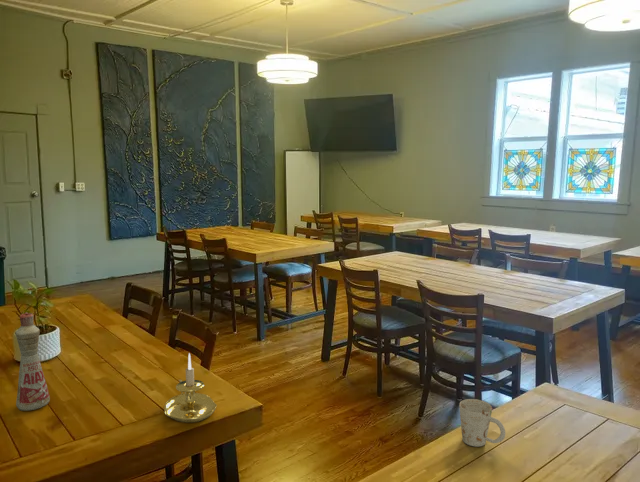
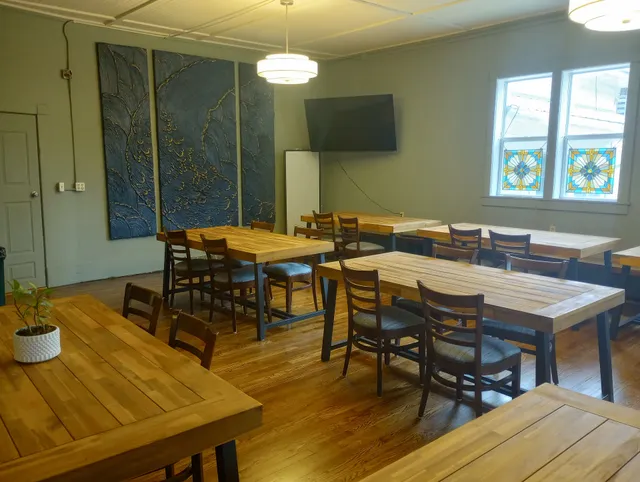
- candle holder (188, 380)
- bottle (30, 359)
- mug (482, 425)
